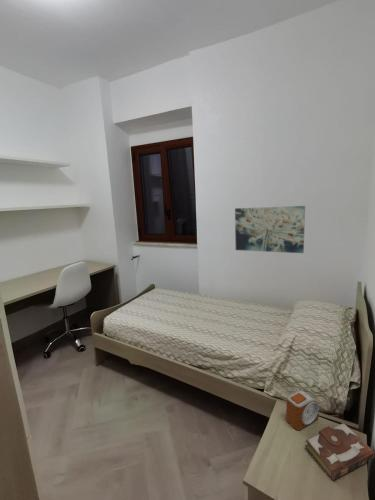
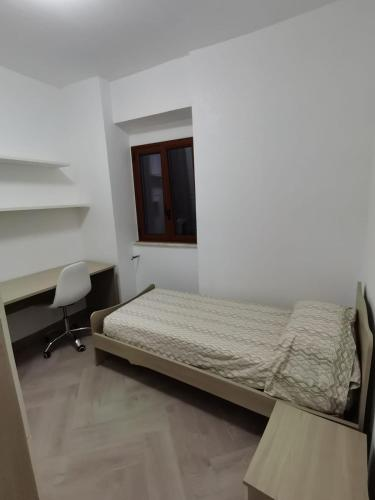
- alarm clock (301, 407)
- wall art (267, 229)
- book (337, 447)
